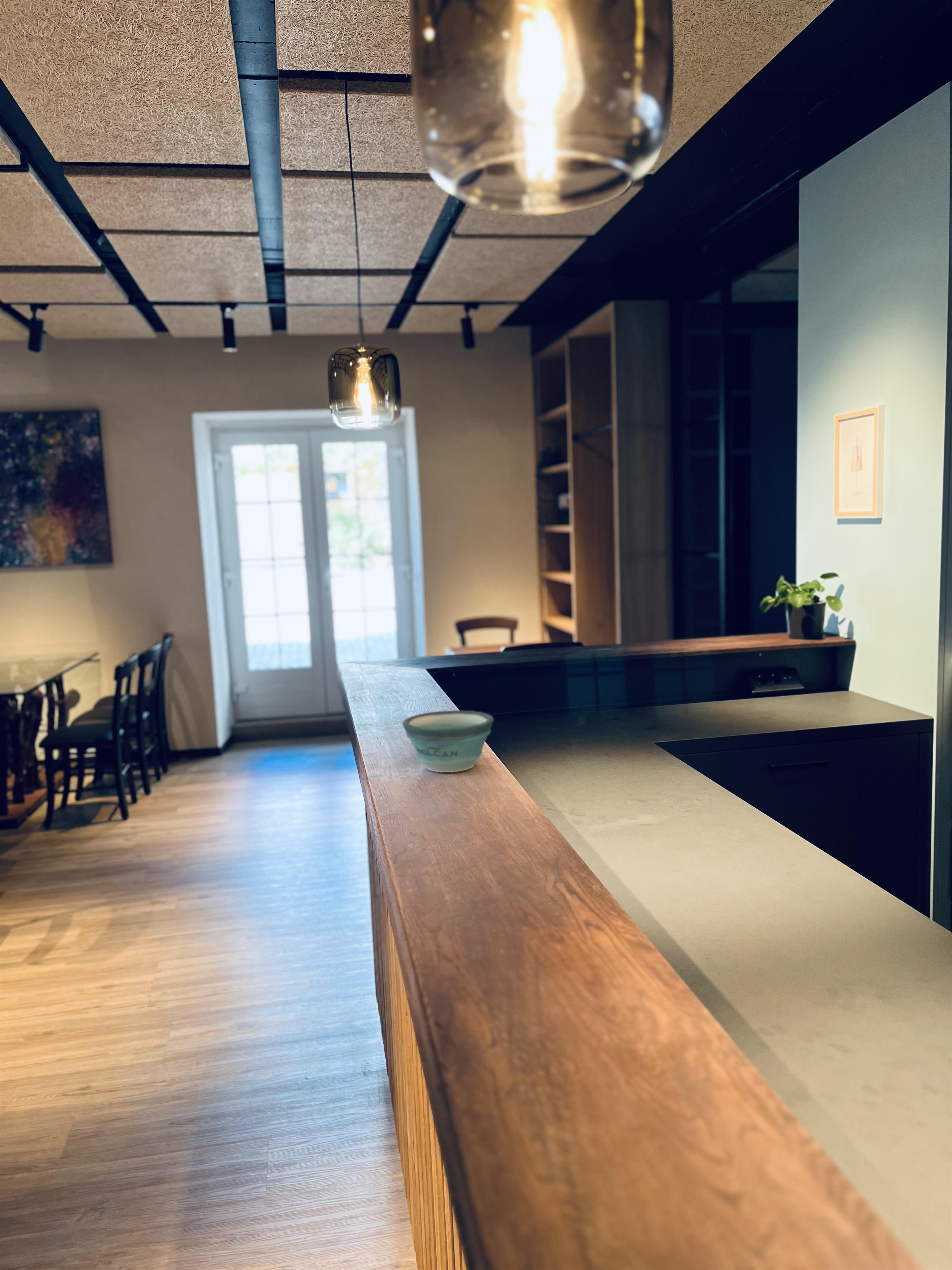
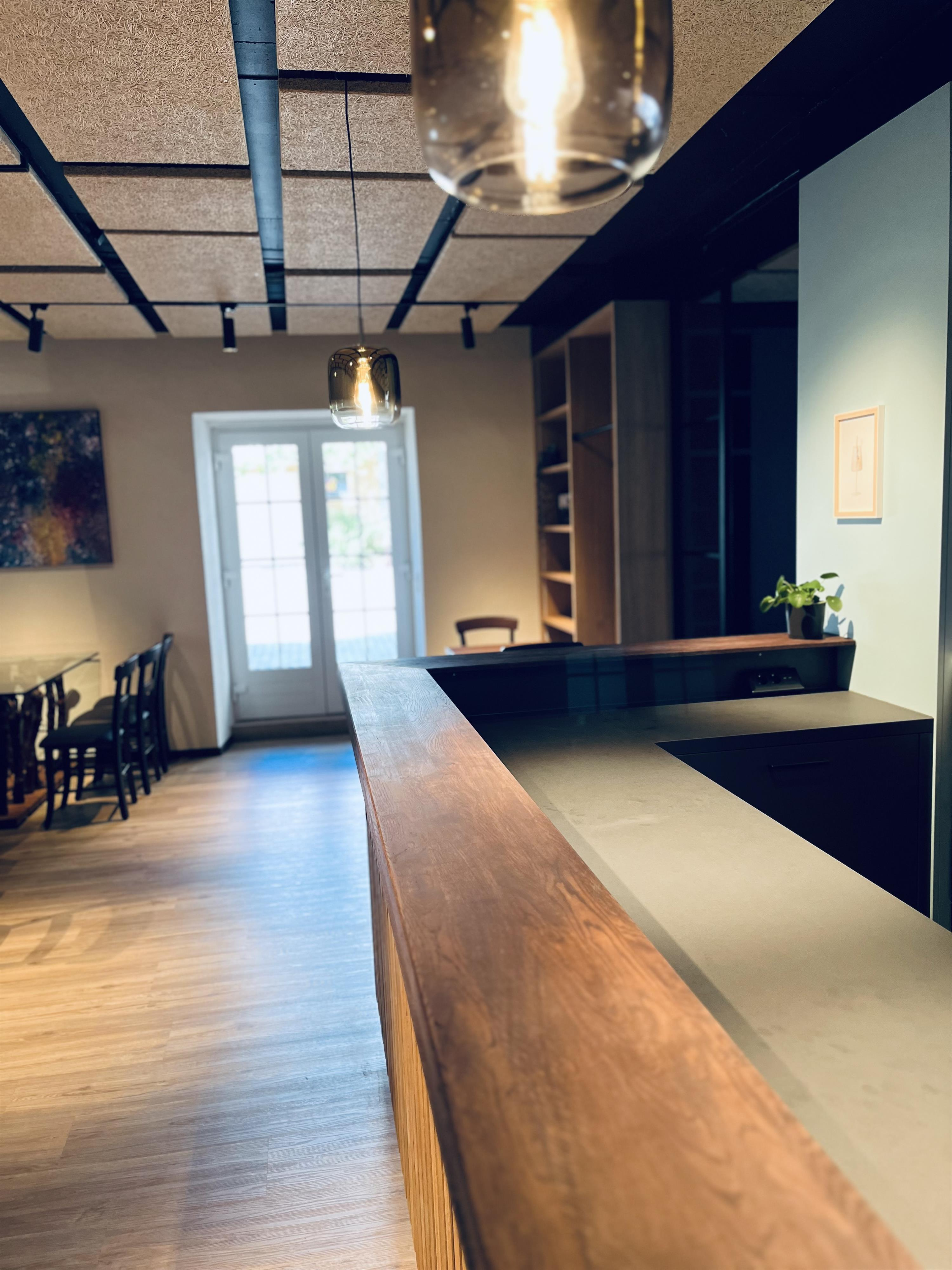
- bowl (449, 743)
